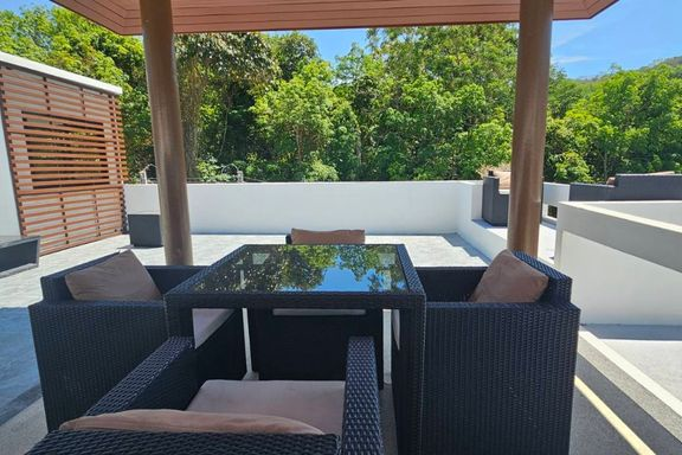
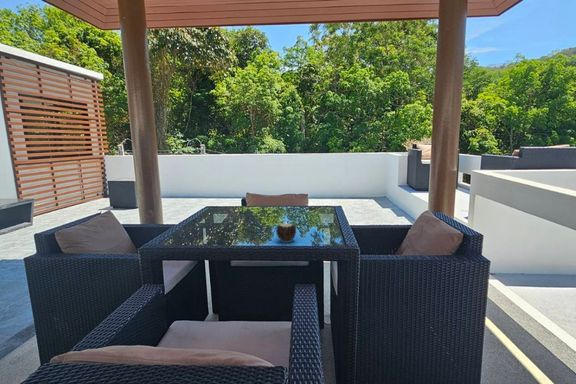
+ candle (286, 231)
